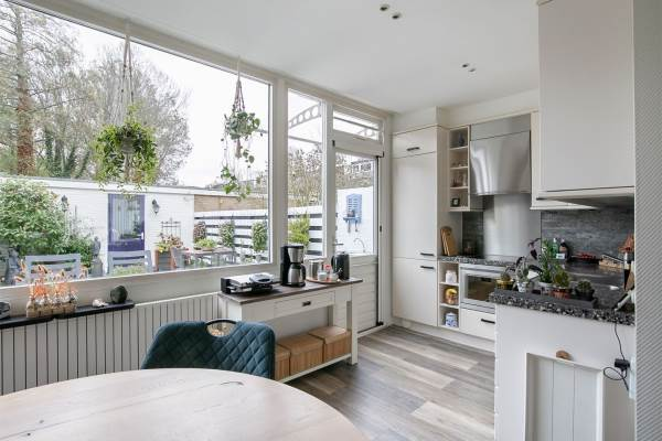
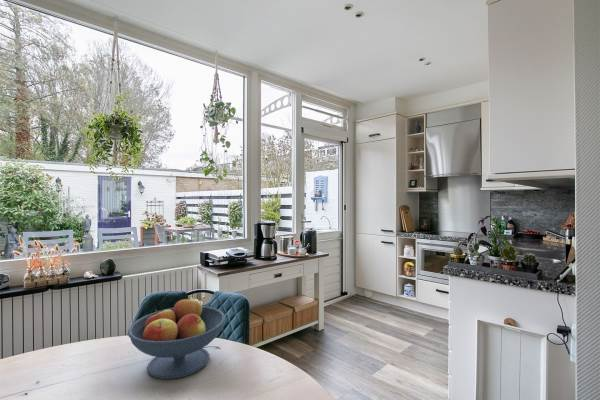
+ fruit bowl (179, 334)
